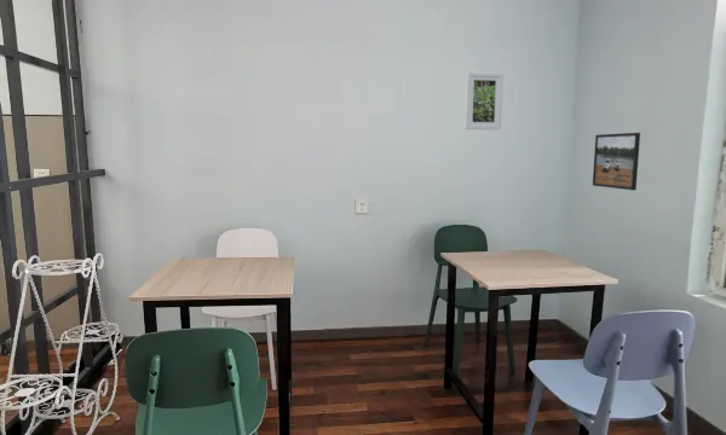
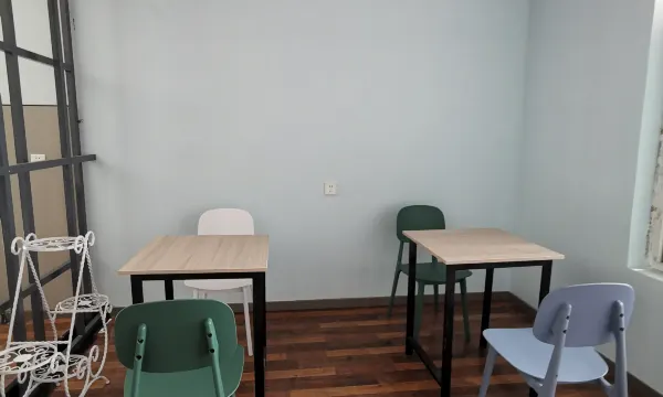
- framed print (615, 161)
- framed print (483, 100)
